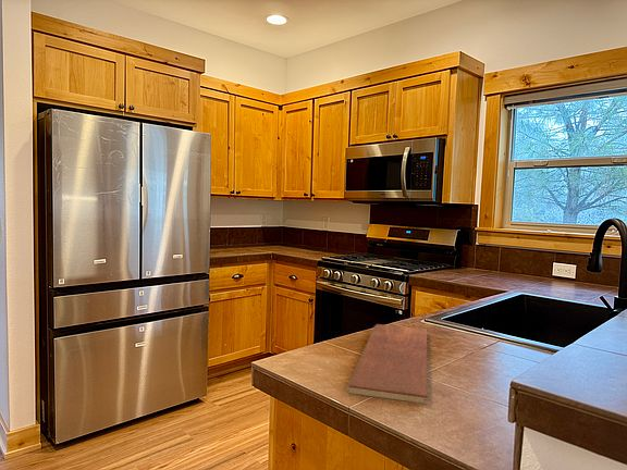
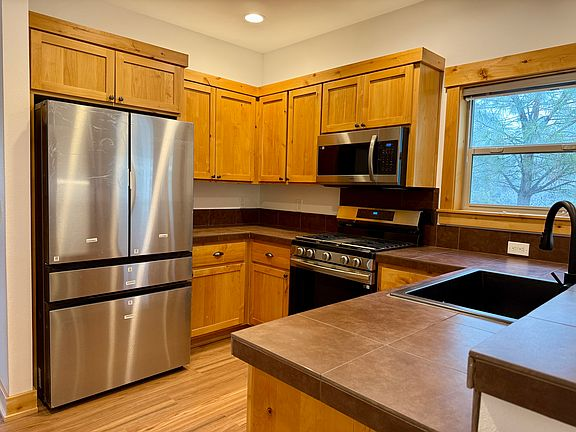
- chopping board (394, 354)
